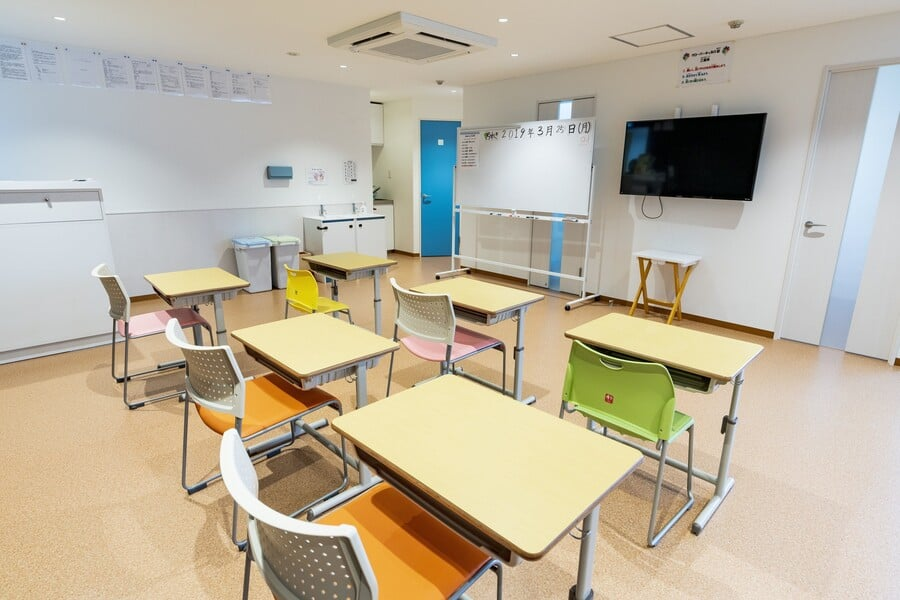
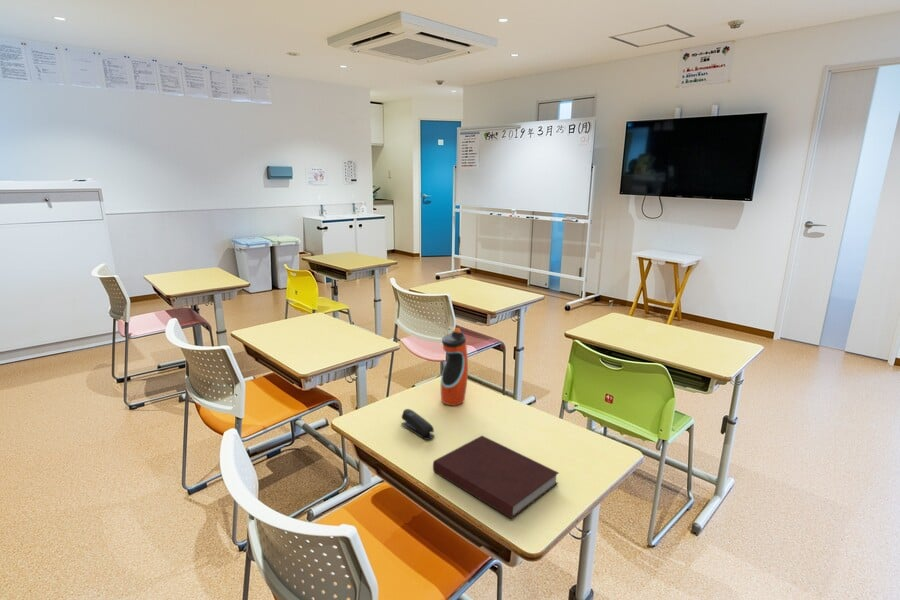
+ water bottle (454, 365)
+ notebook (494, 472)
+ stapler (417, 423)
